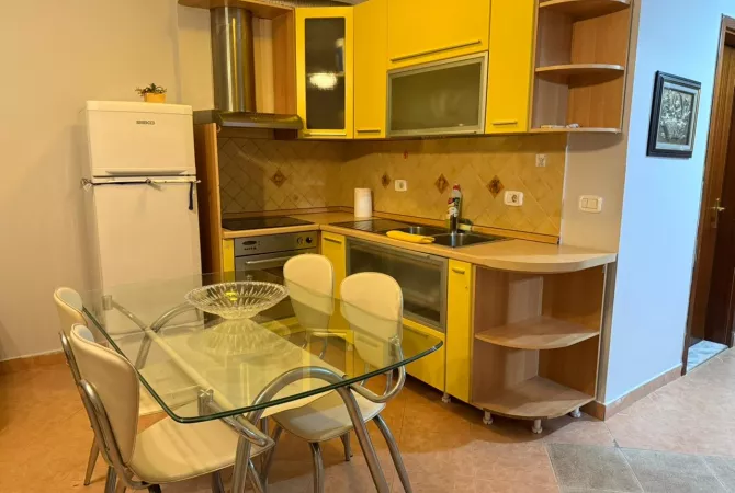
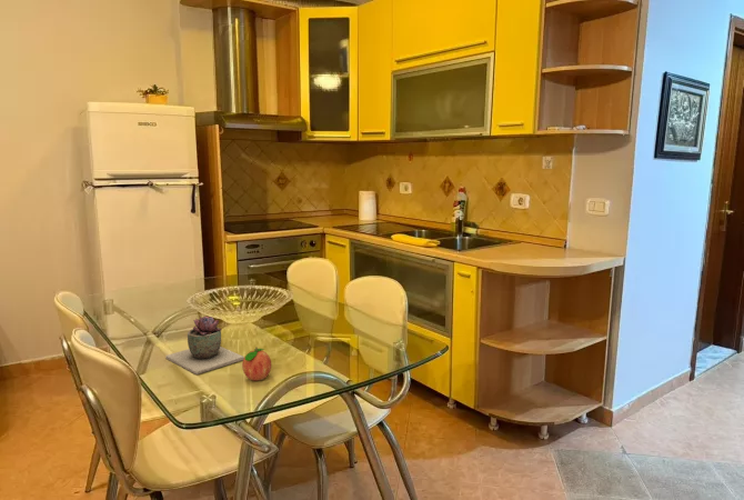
+ fruit (257, 362)
+ succulent plant (203, 338)
